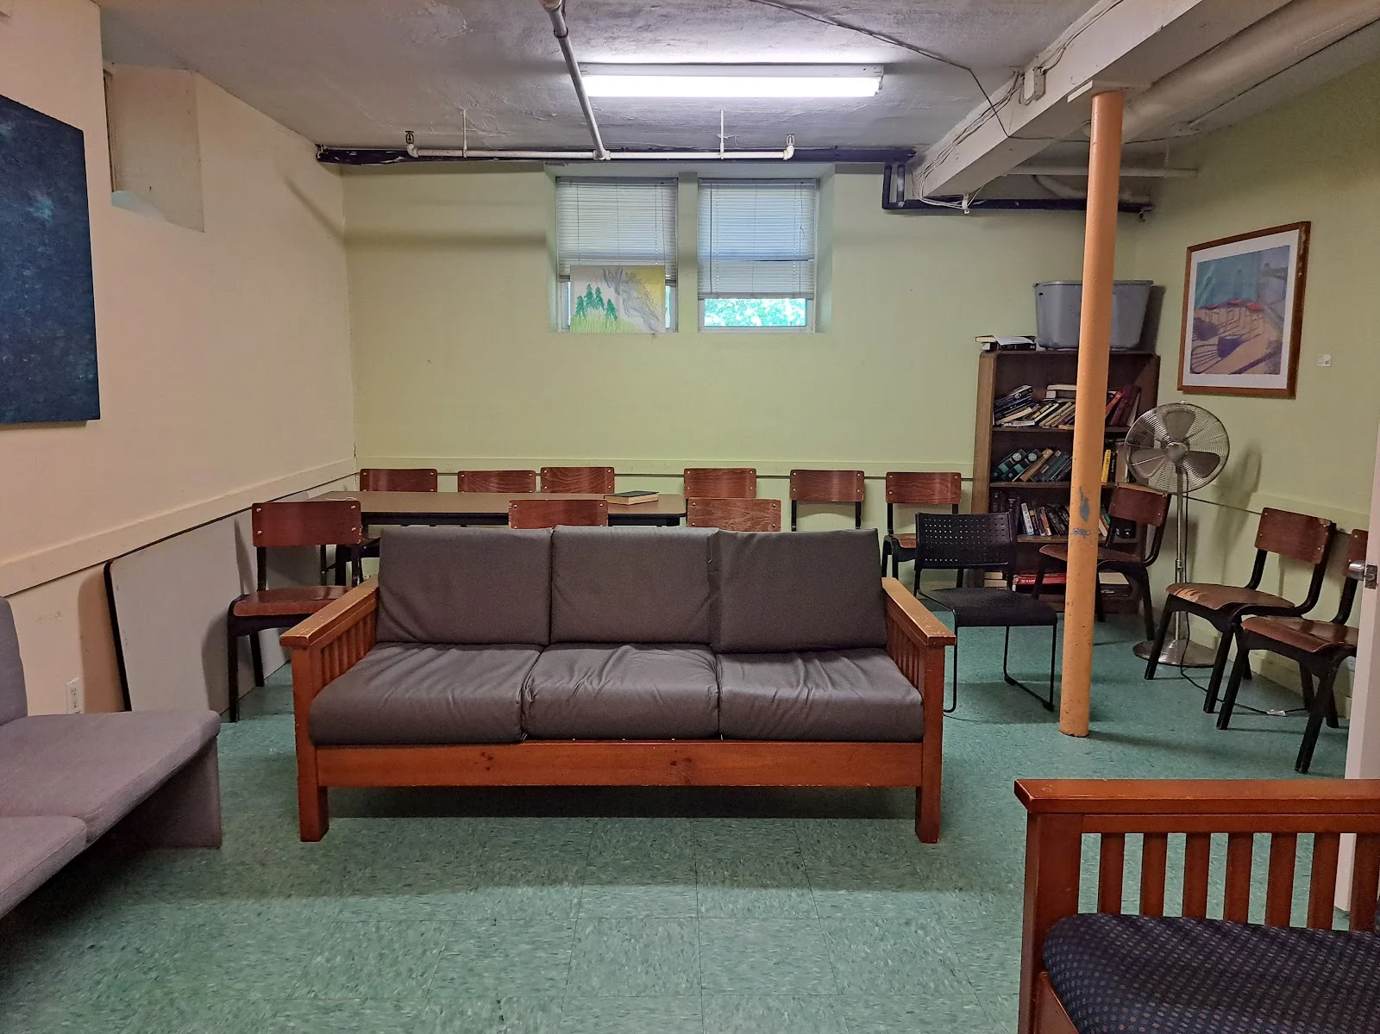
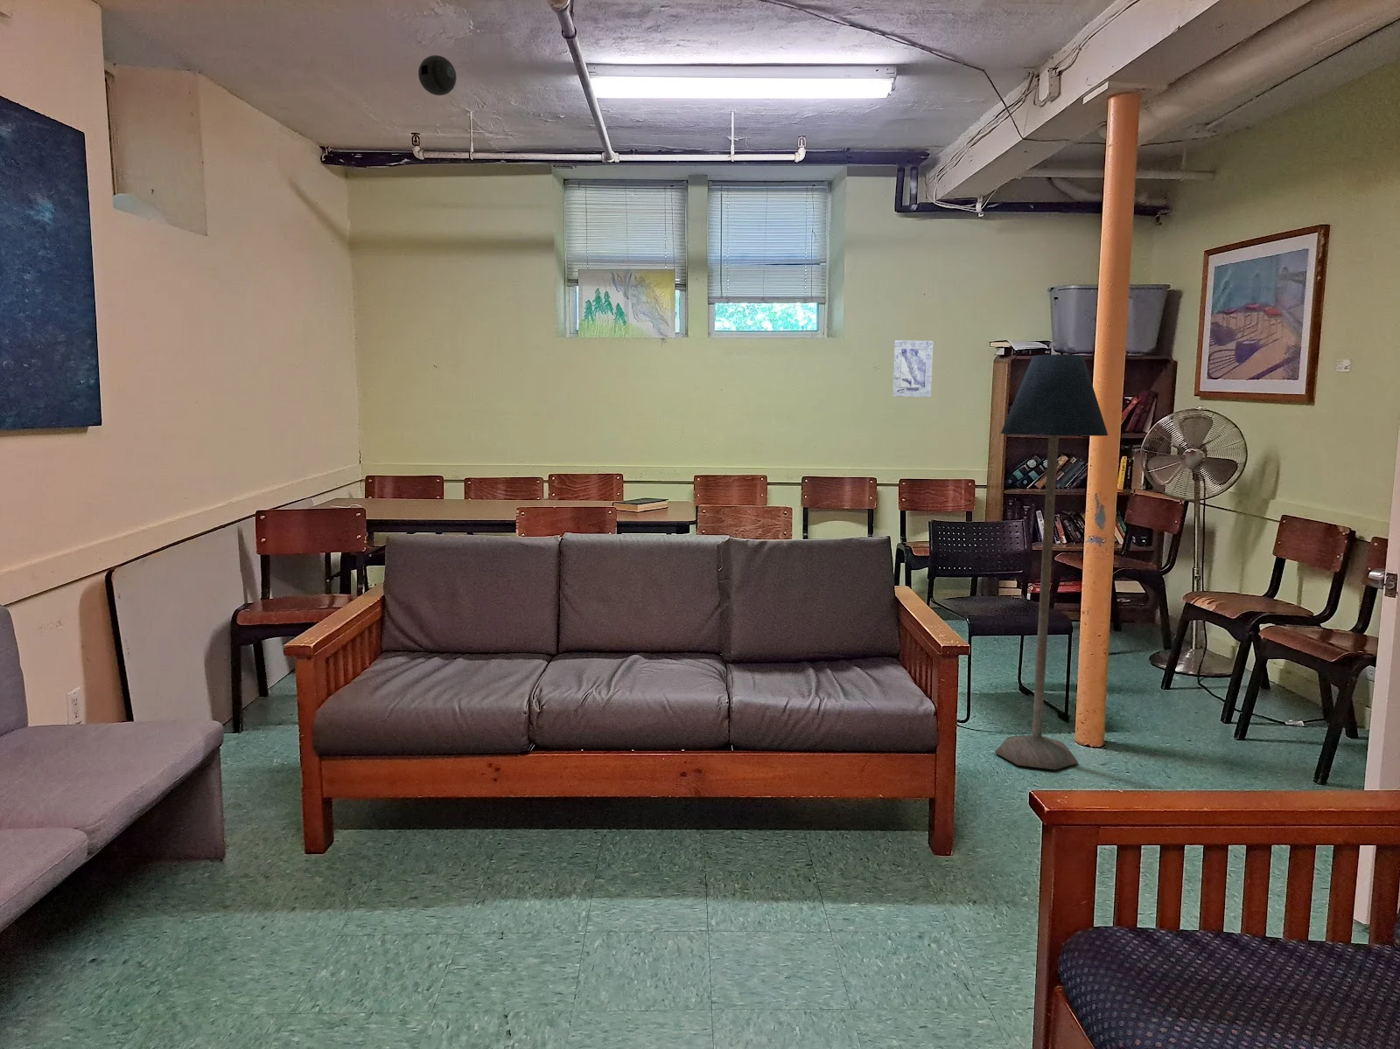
+ wall art (913, 369)
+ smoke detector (438, 75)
+ floor lamp (1046, 560)
